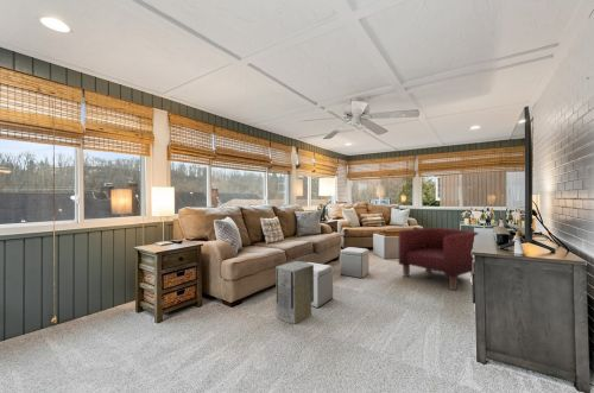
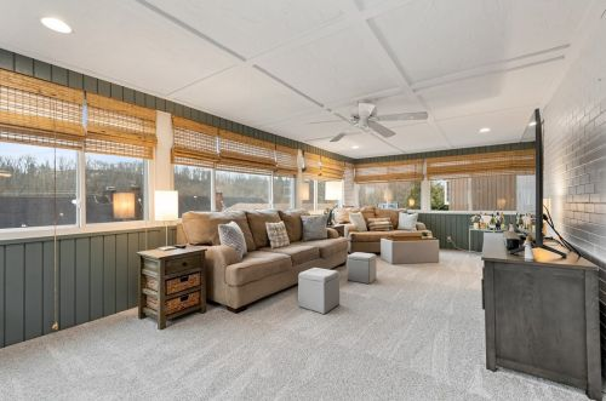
- armchair (440, 254)
- air purifier (295, 290)
